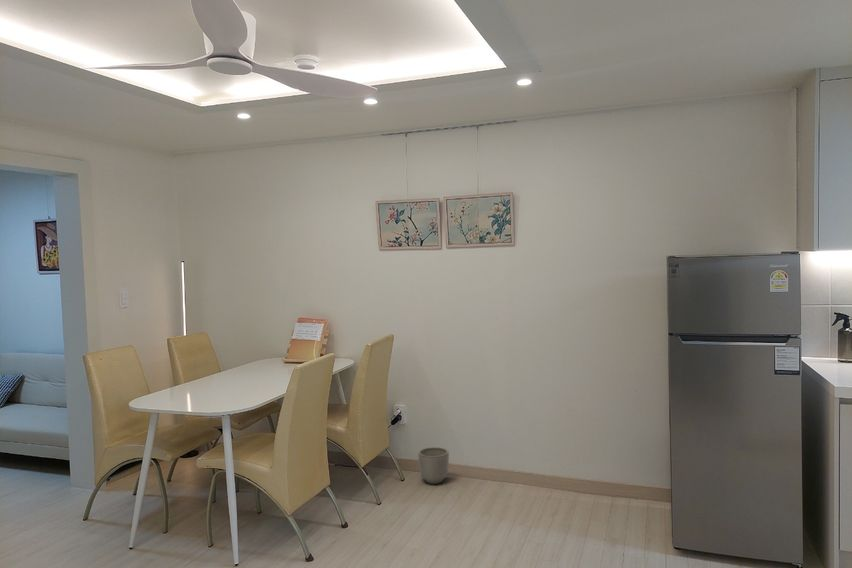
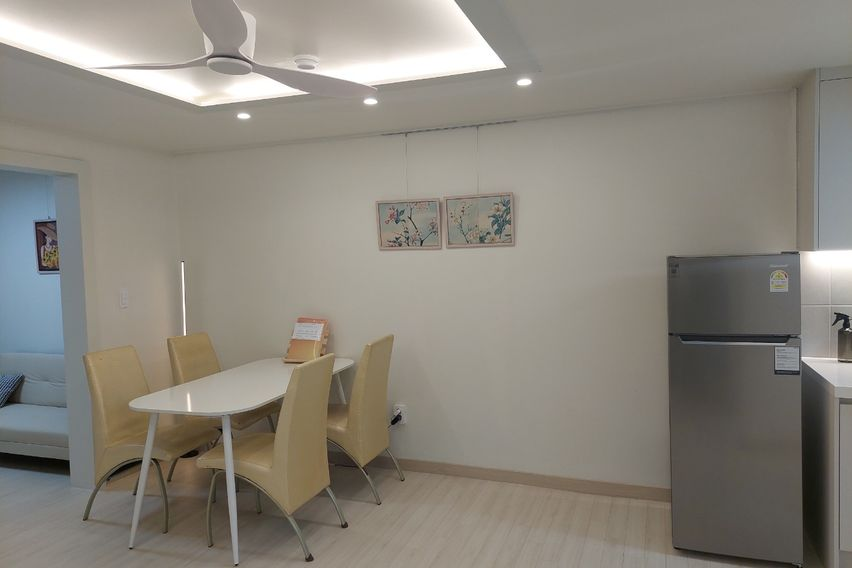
- planter (433, 466)
